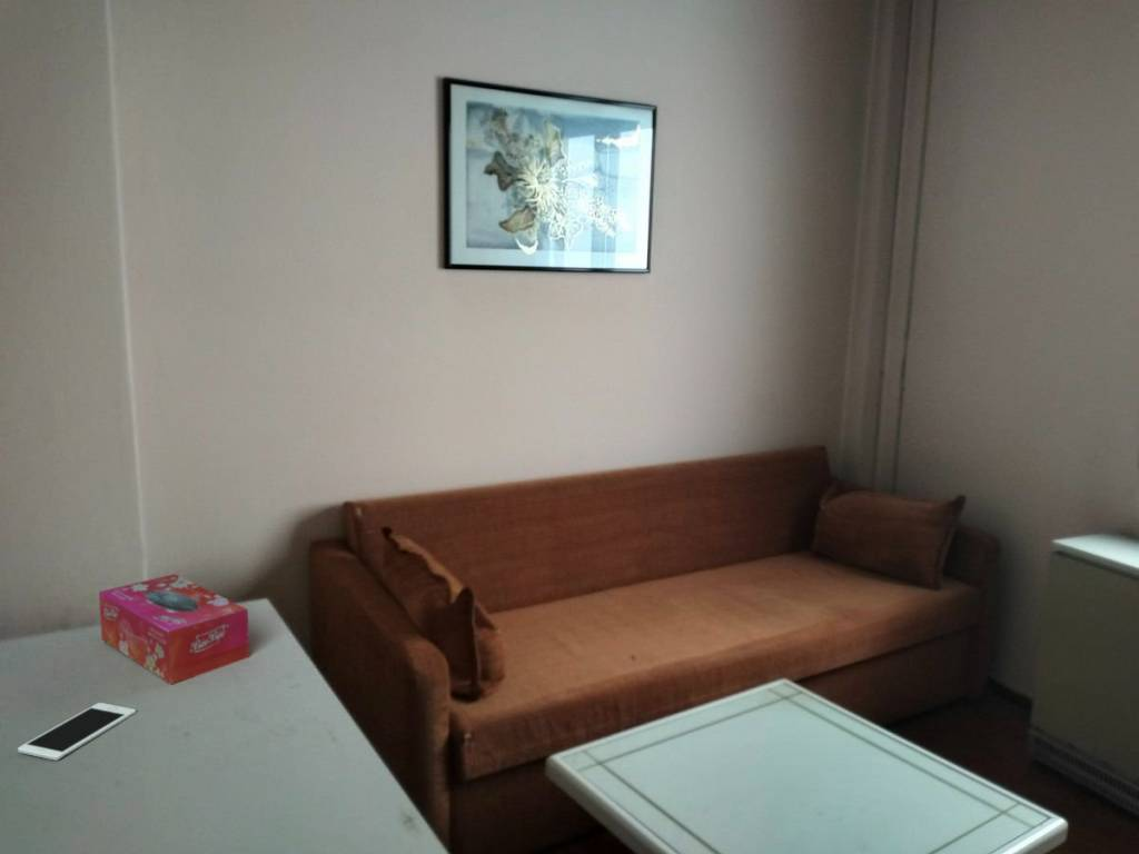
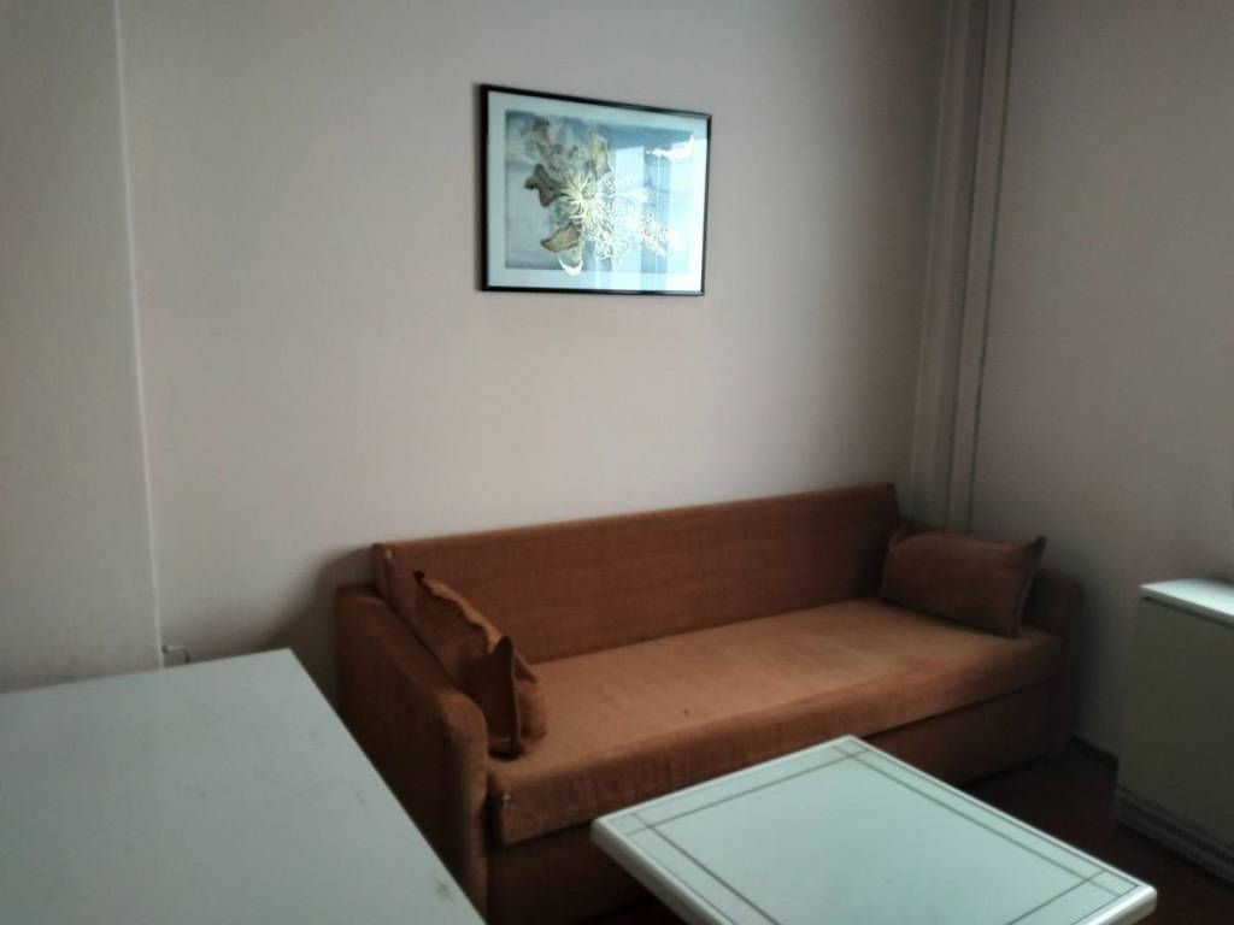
- cell phone (79, 729)
- tissue box (172, 624)
